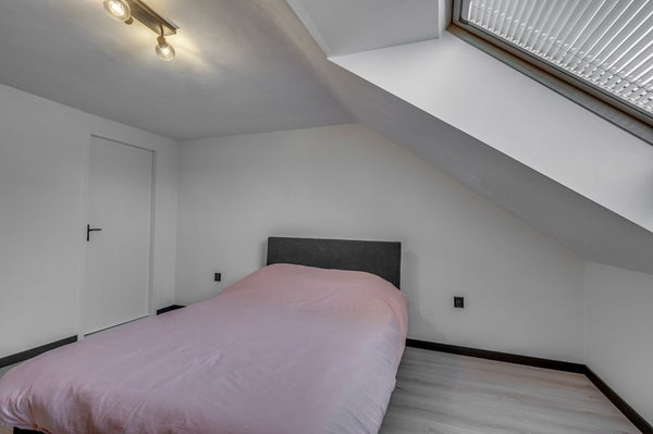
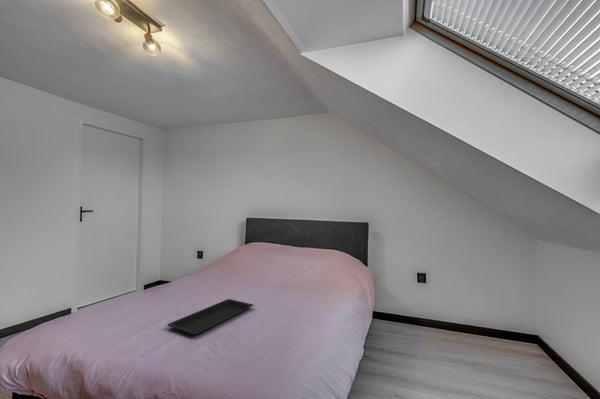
+ serving tray (214, 315)
